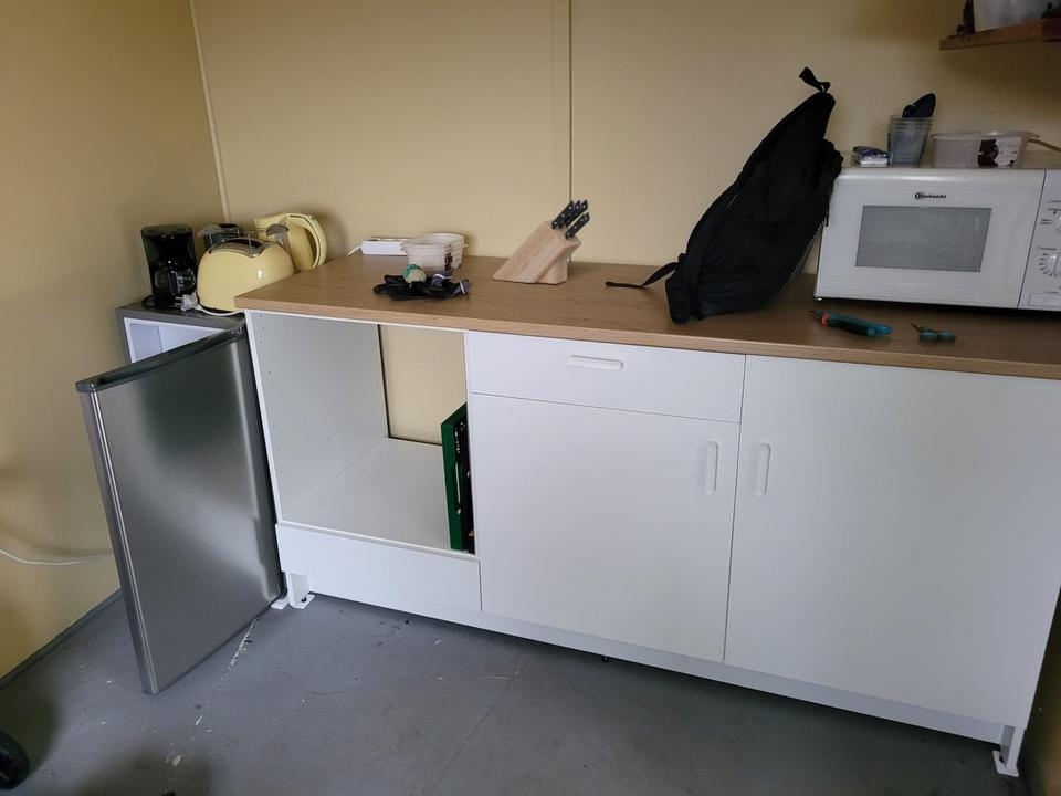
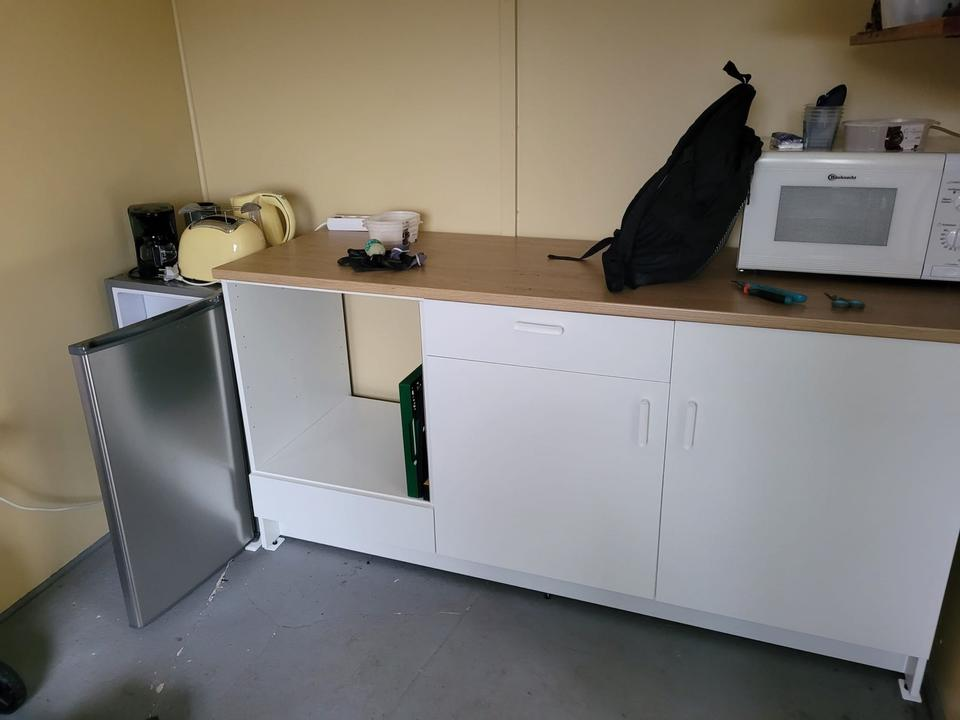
- knife block (542, 240)
